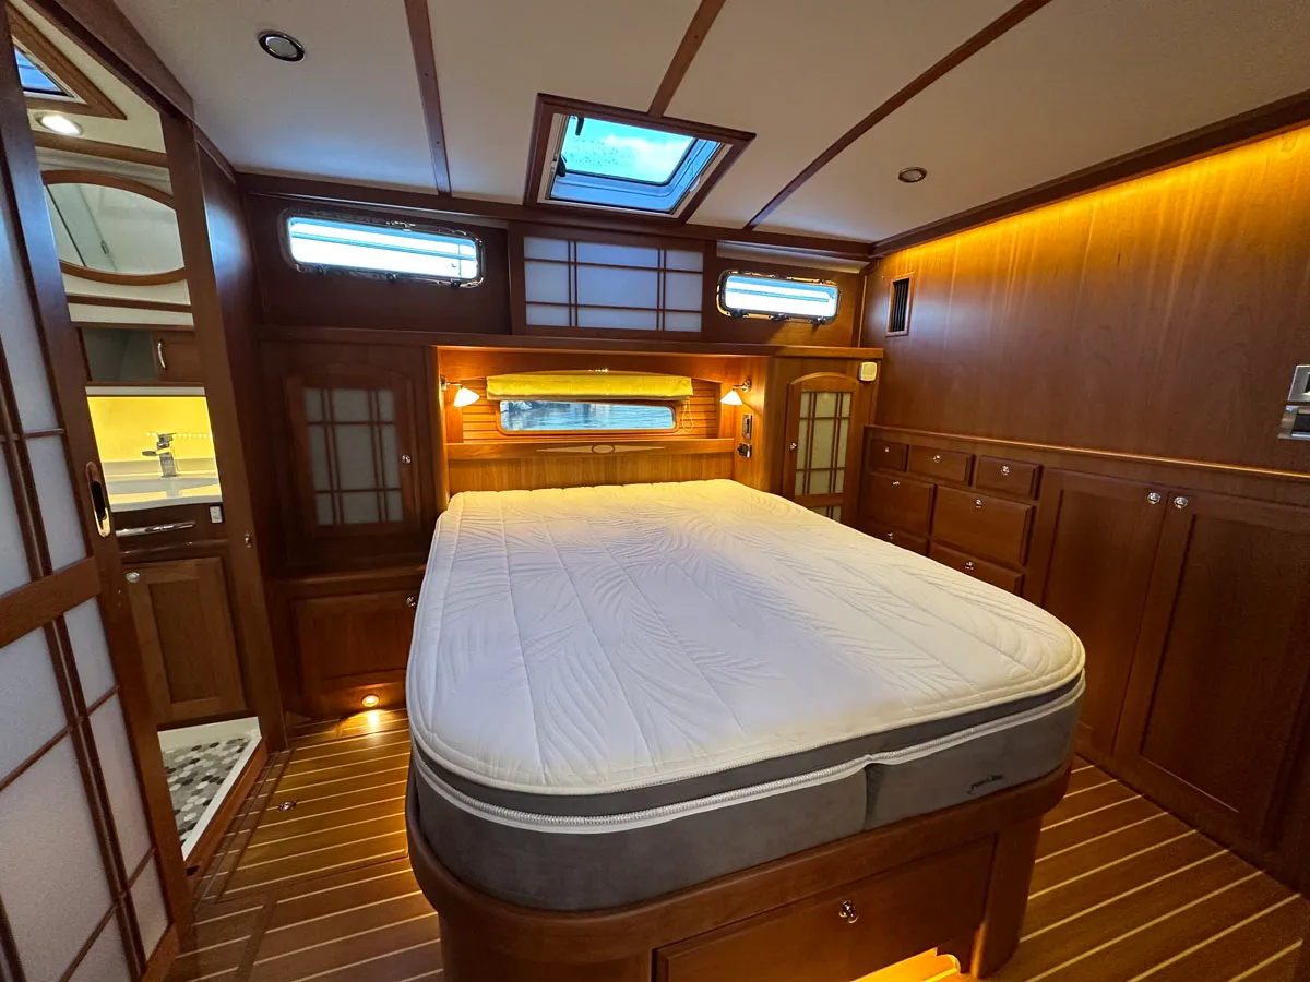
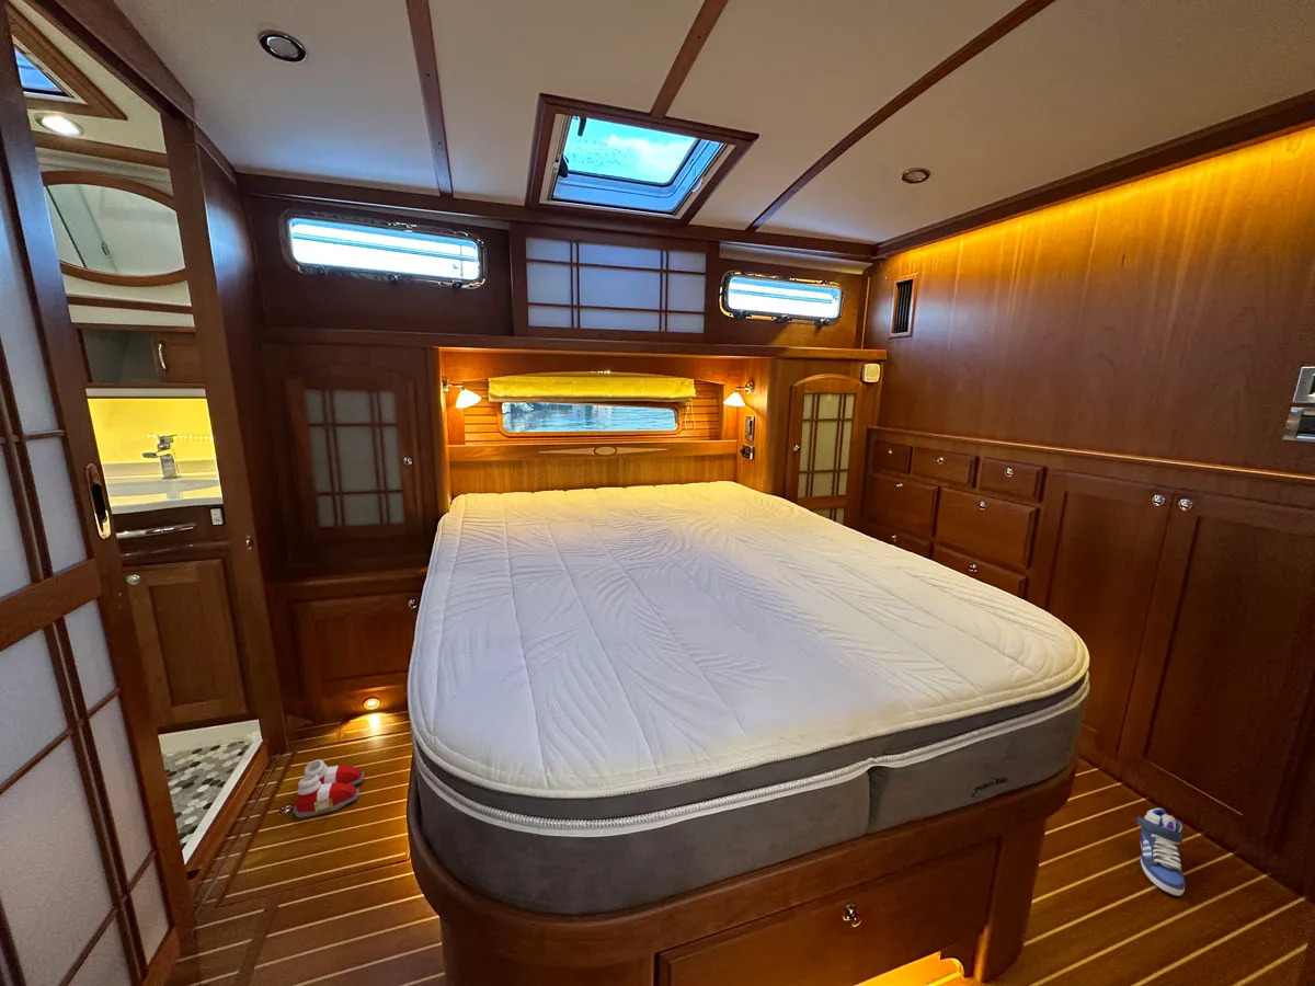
+ slippers (330, 780)
+ sneaker (1163, 844)
